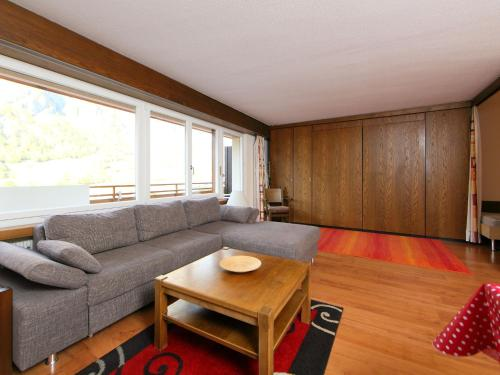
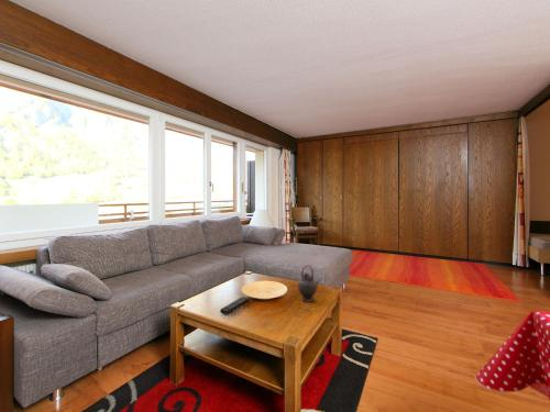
+ teapot (309, 282)
+ remote control (235, 304)
